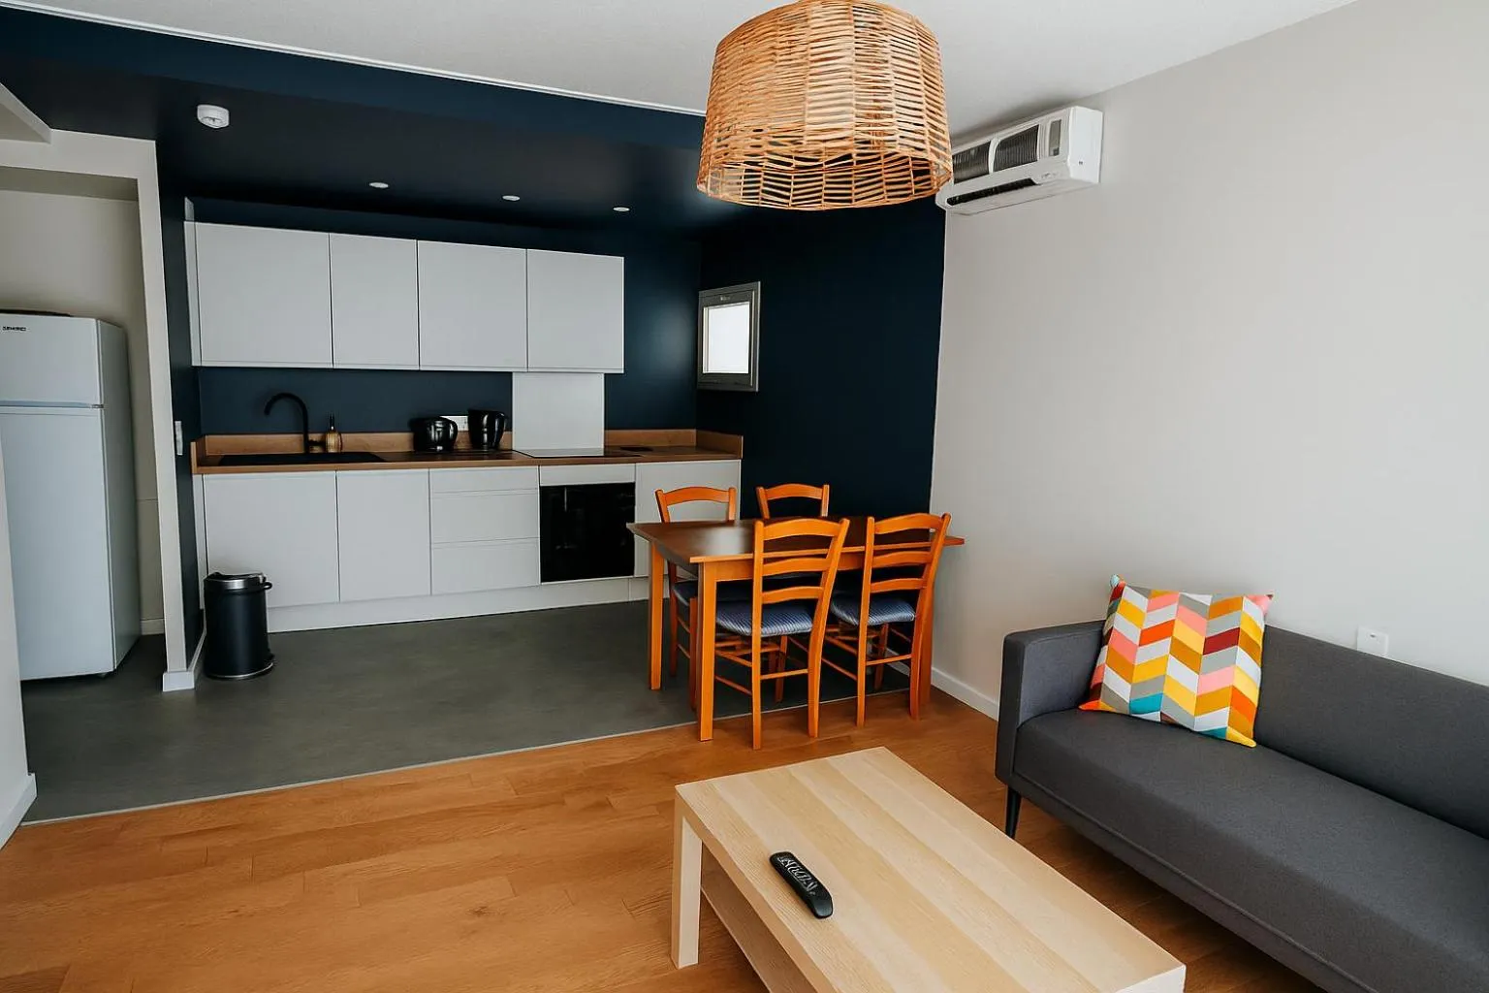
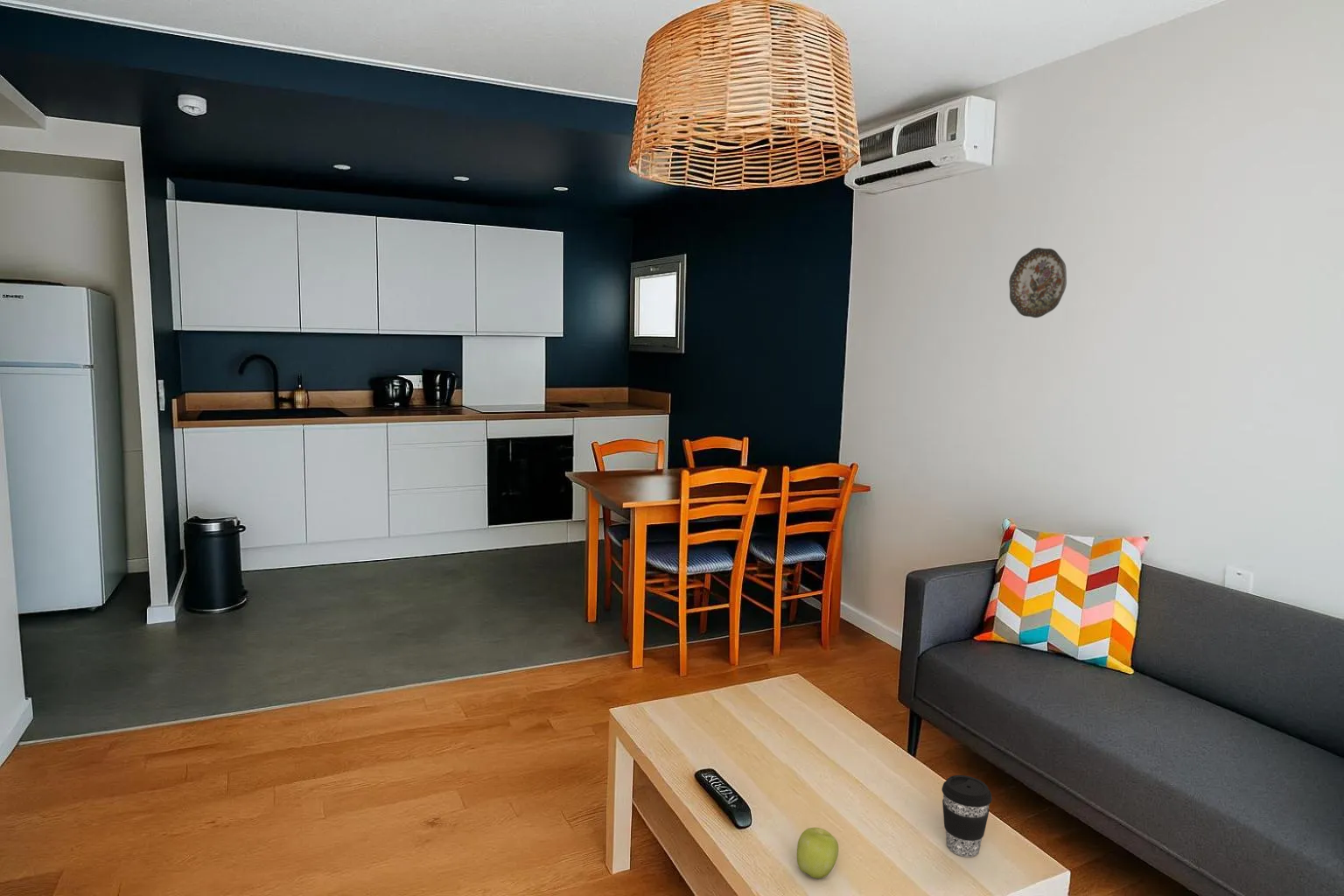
+ coffee cup (965, 816)
+ apple (817, 851)
+ decorative plate (1039, 283)
